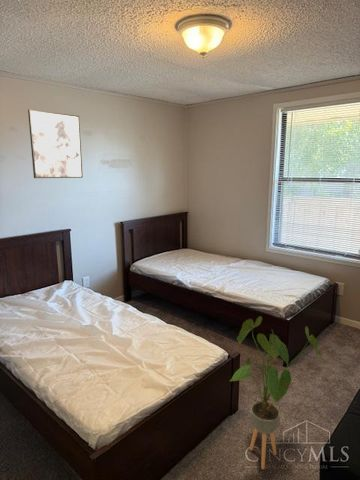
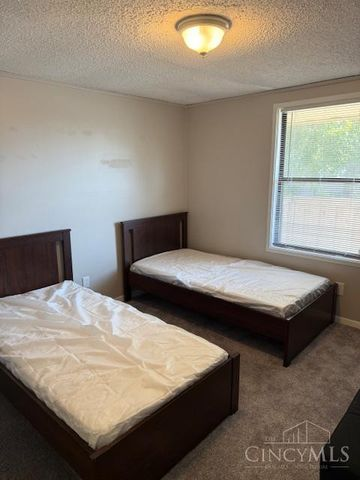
- house plant (265, 388)
- wall art (57, 146)
